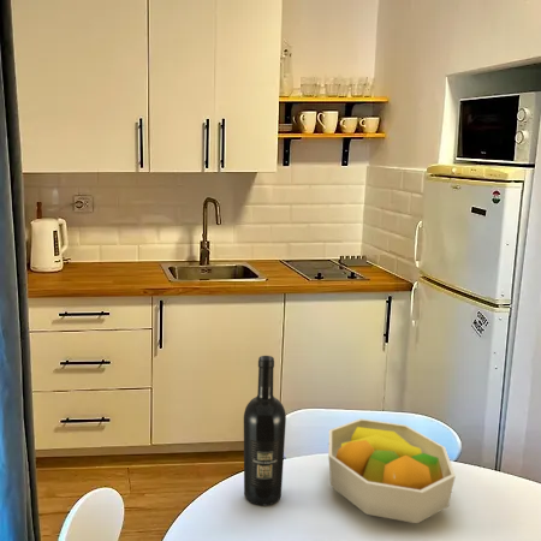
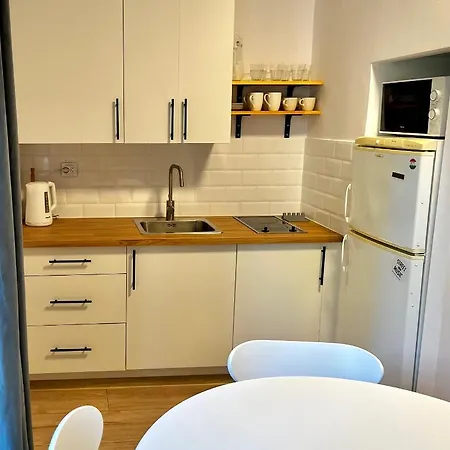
- fruit bowl (387, 462)
- wine bottle (264, 428)
